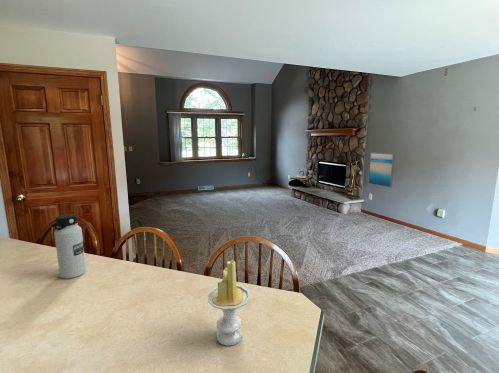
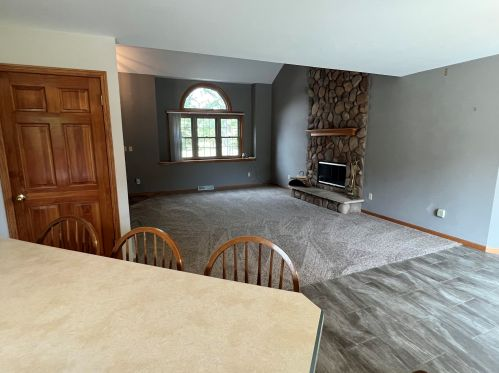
- wall art (380, 169)
- water bottle (69, 245)
- candle (228, 298)
